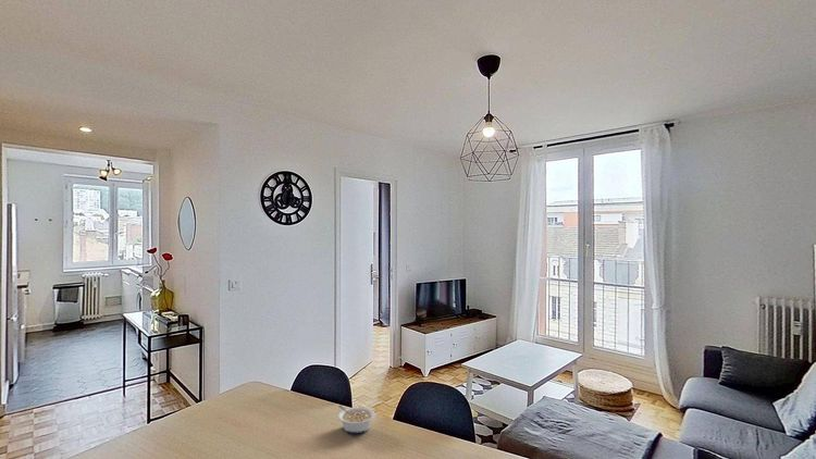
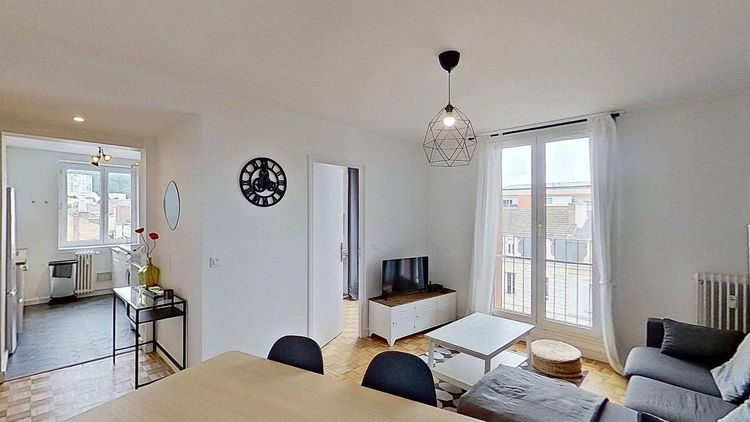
- legume (355, 419)
